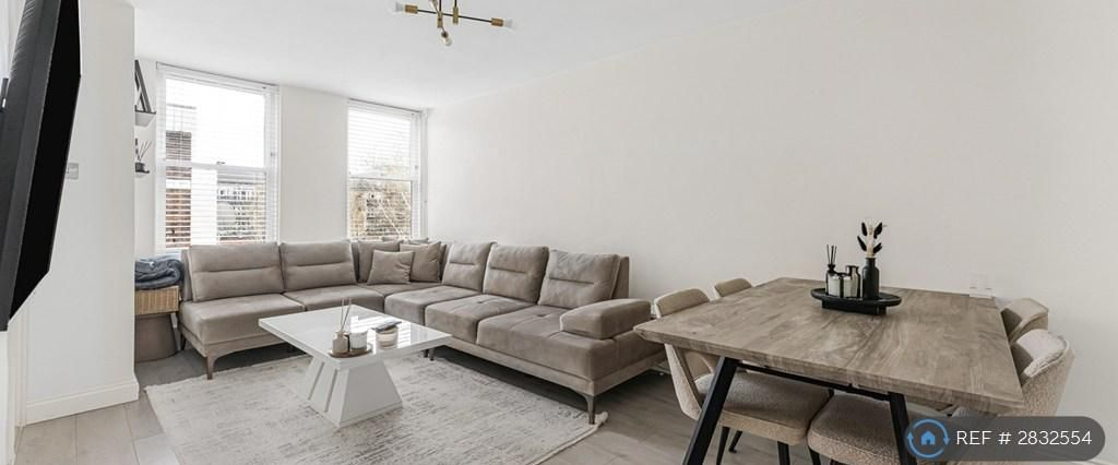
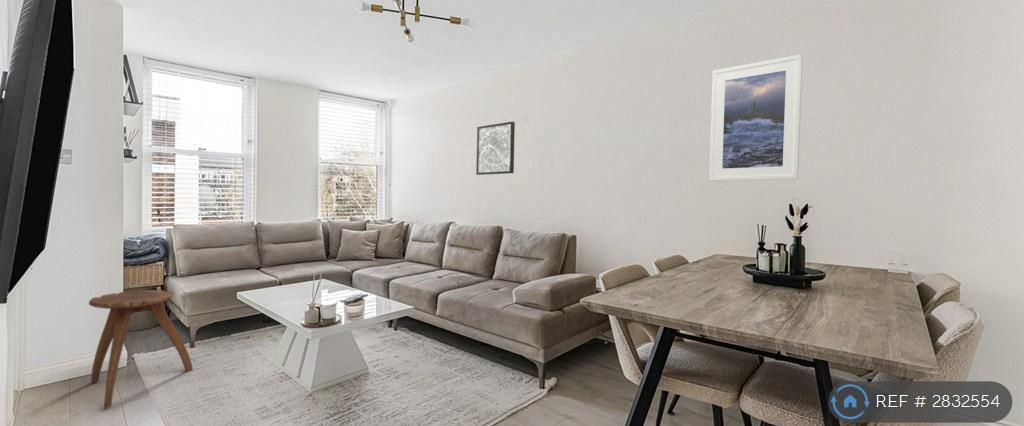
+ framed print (752, 121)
+ stool (121, 344)
+ wall art (494, 149)
